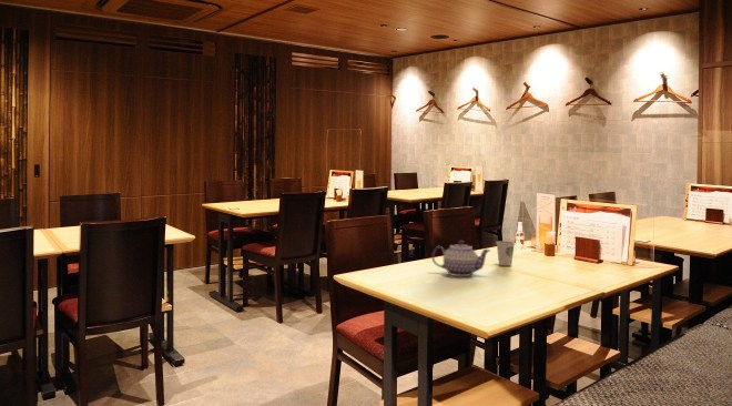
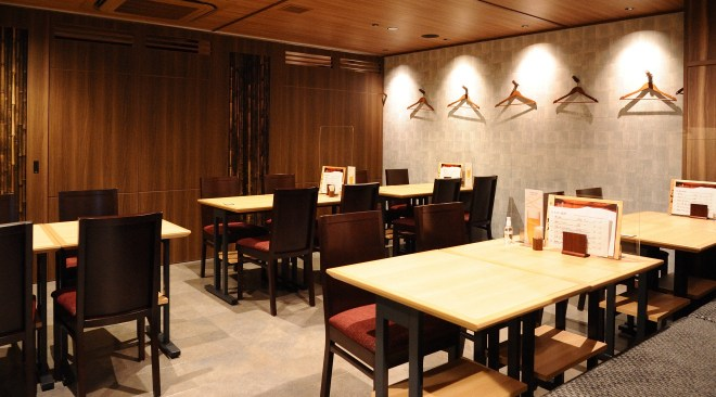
- teapot (460, 257)
- dixie cup (505, 253)
